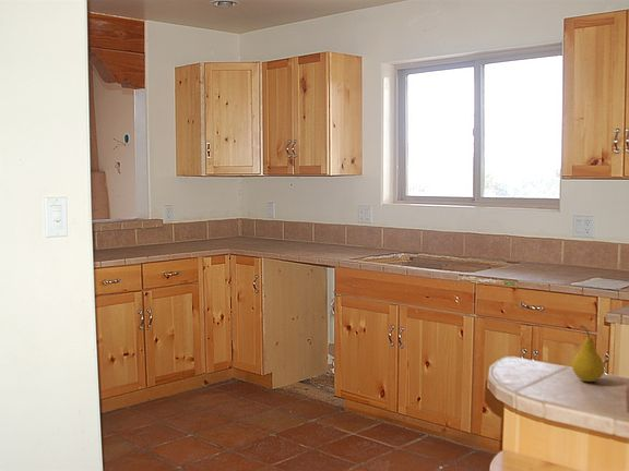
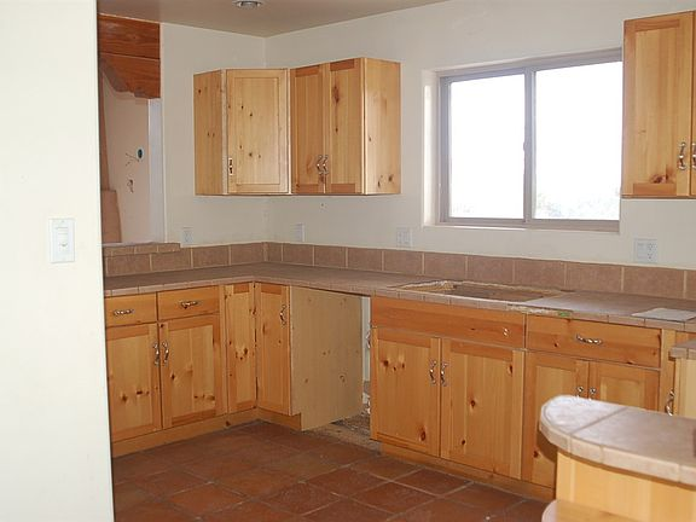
- fruit (589, 353)
